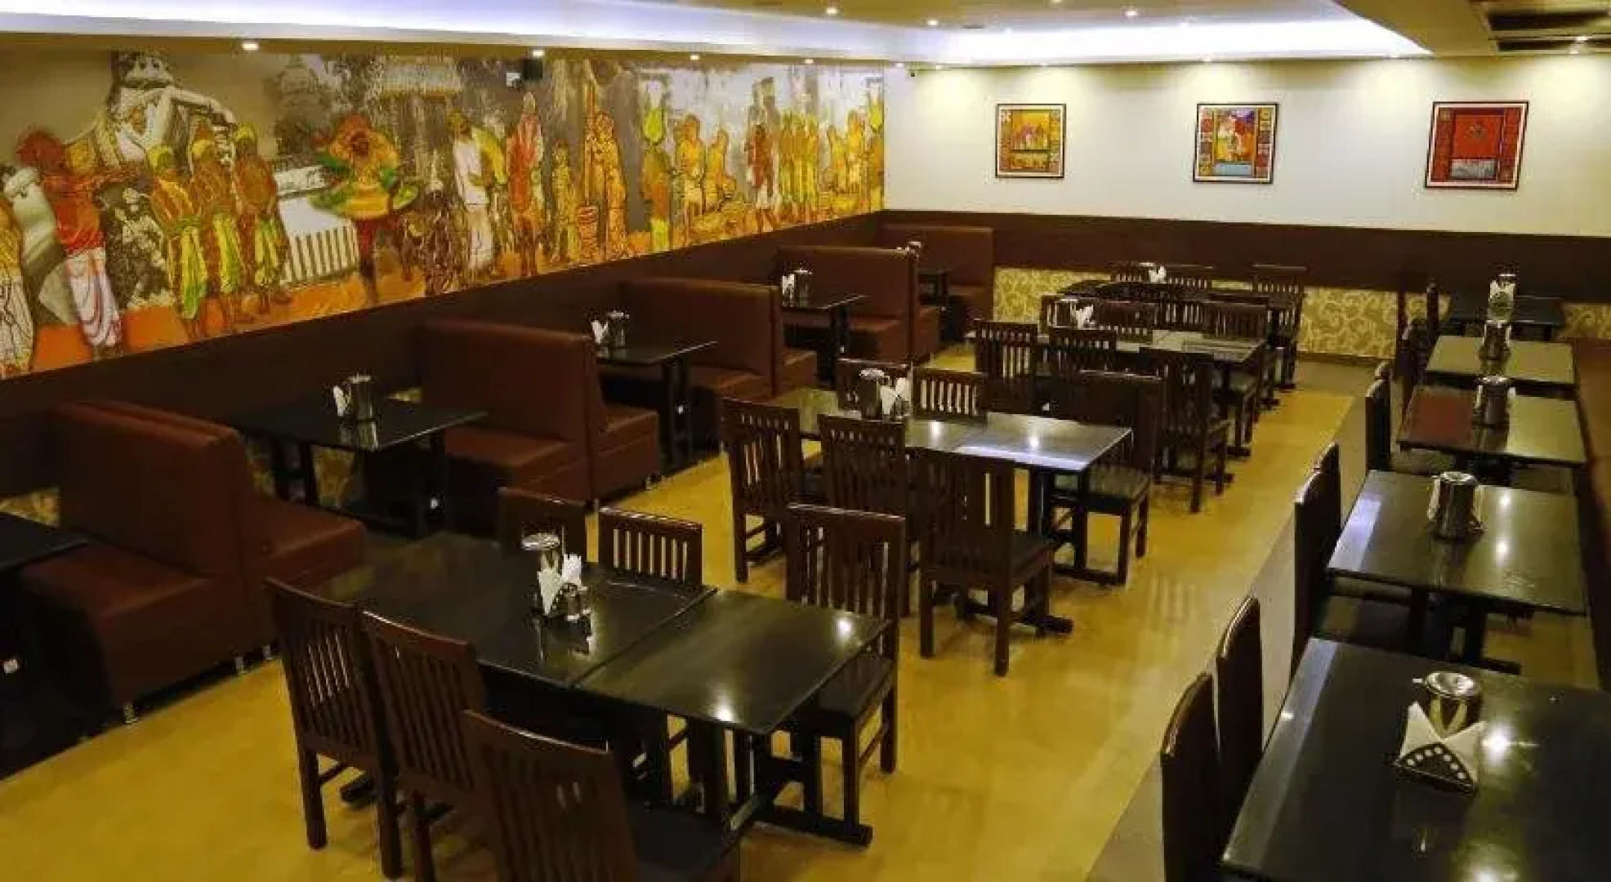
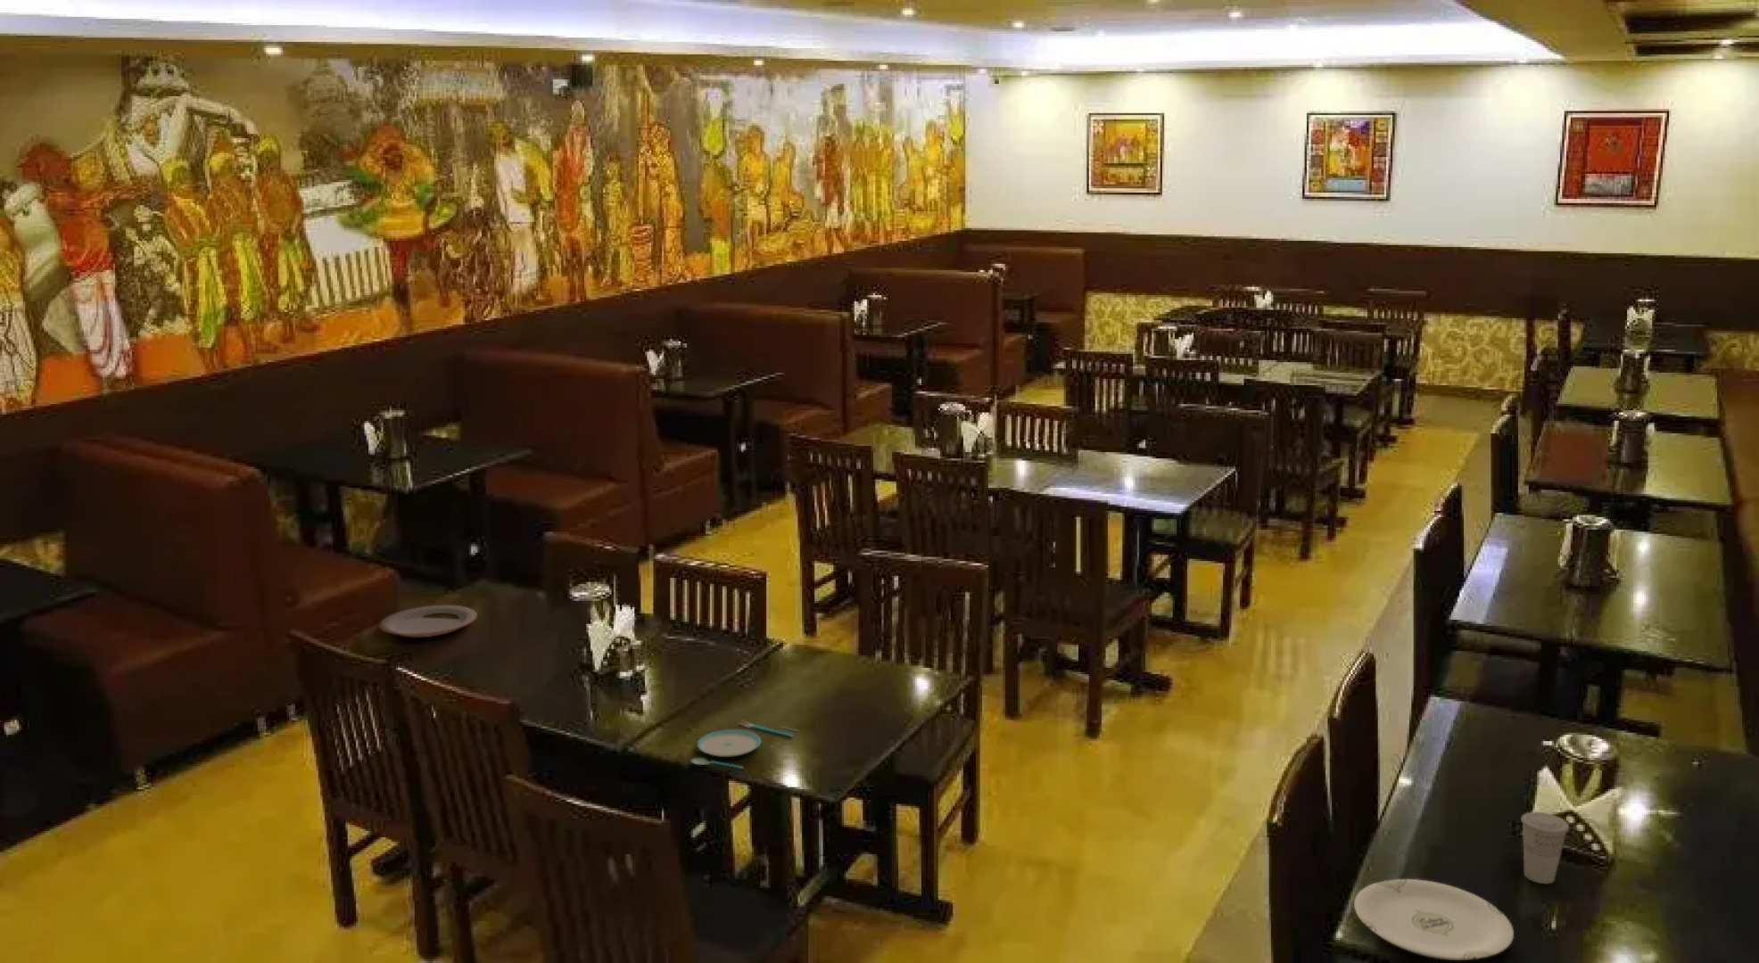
+ plate (1432, 921)
+ plate (740, 742)
+ cup (1542, 848)
+ plate (429, 623)
